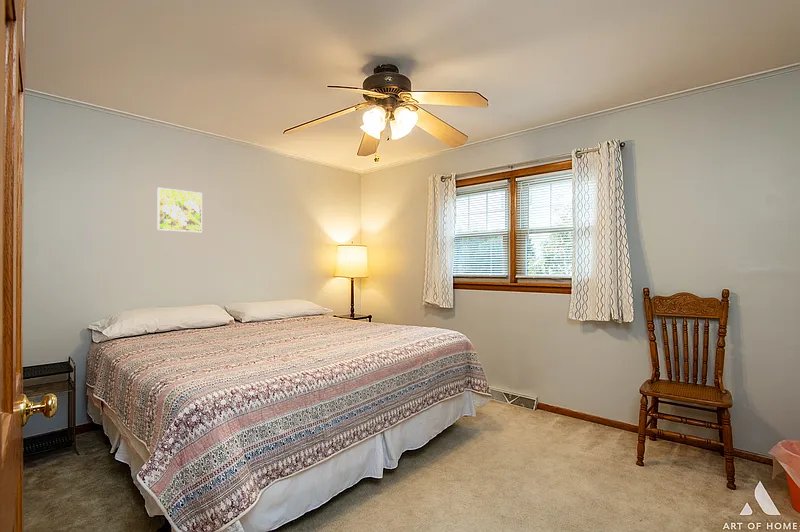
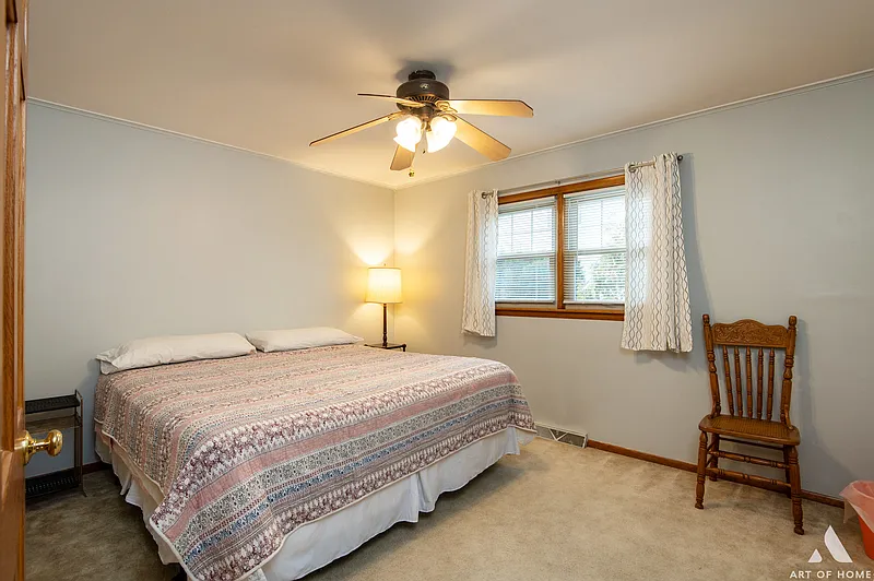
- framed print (180, 210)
